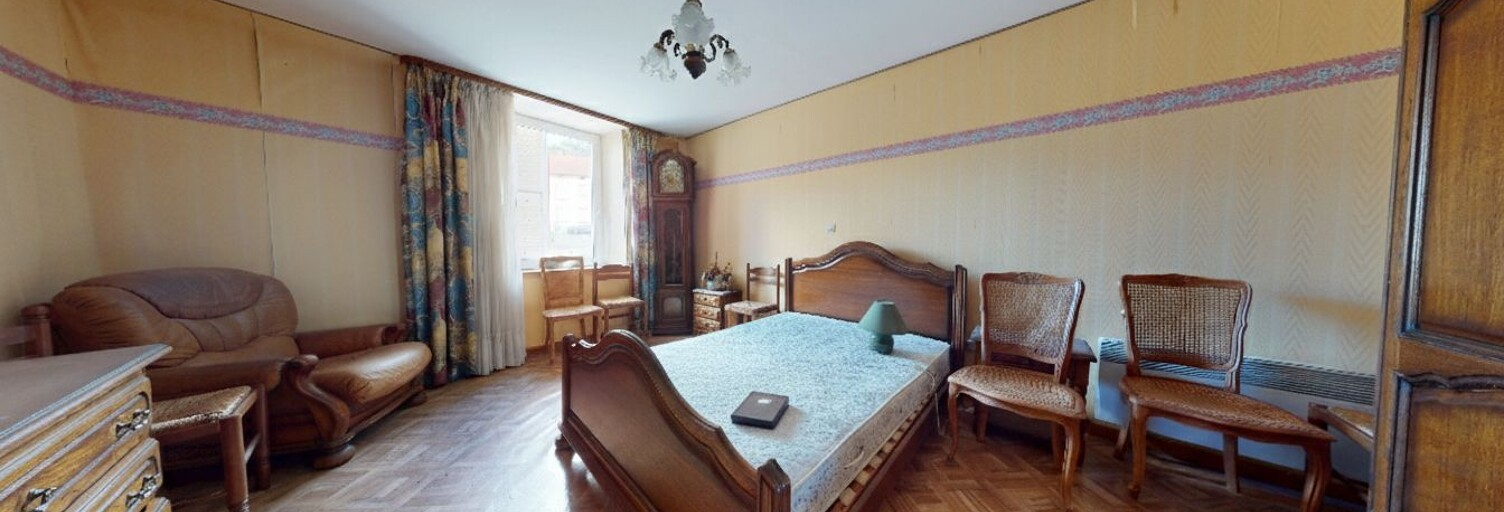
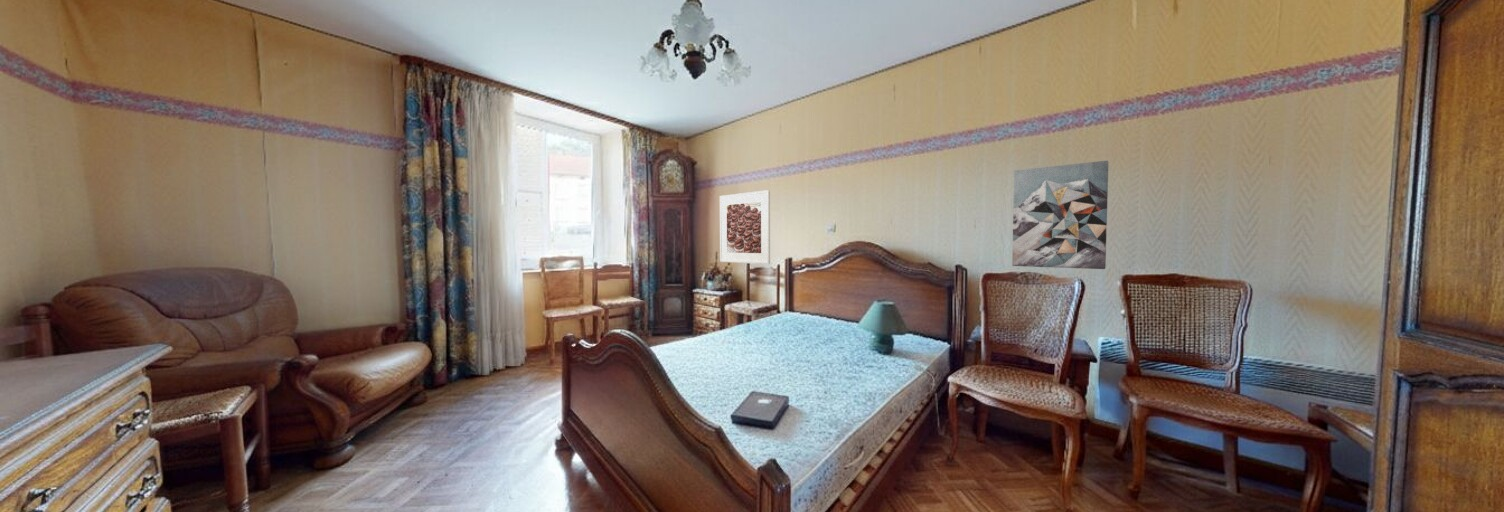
+ wall art (1057, 216)
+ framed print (743, 228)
